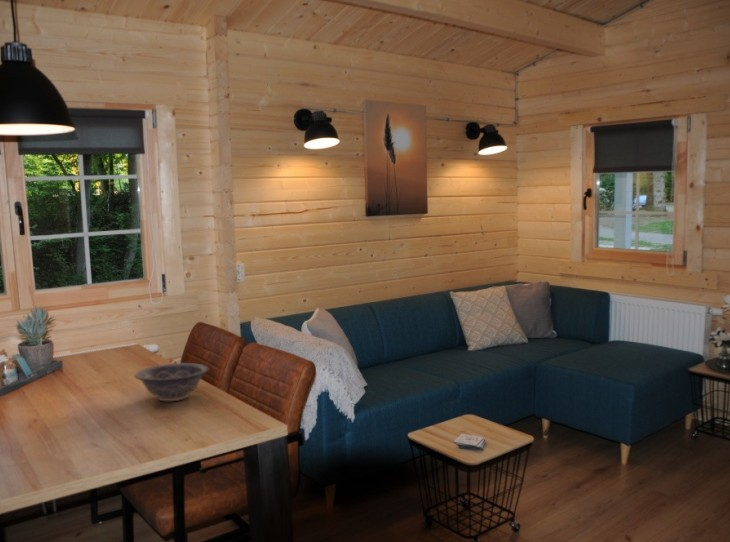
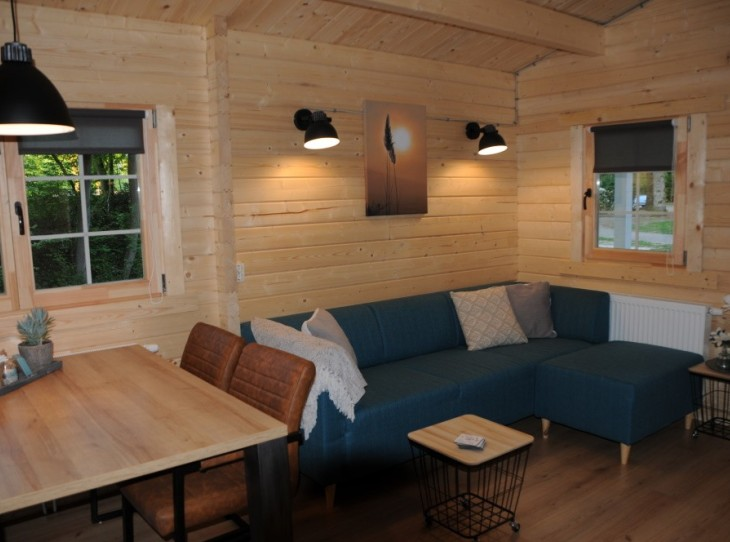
- decorative bowl (172, 384)
